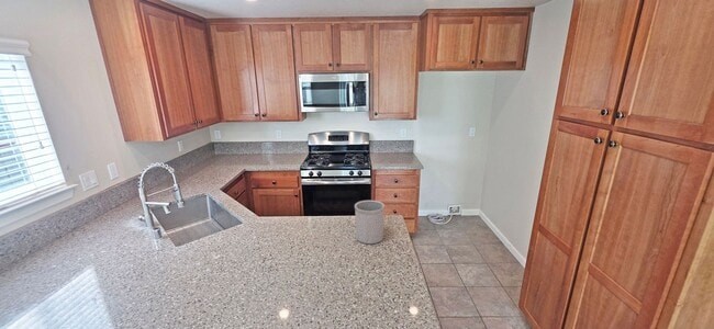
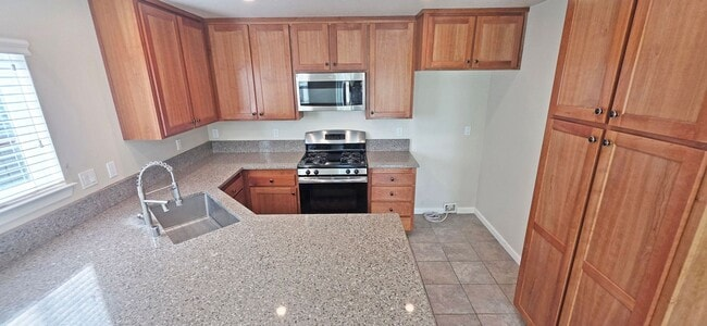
- utensil holder (369, 220)
